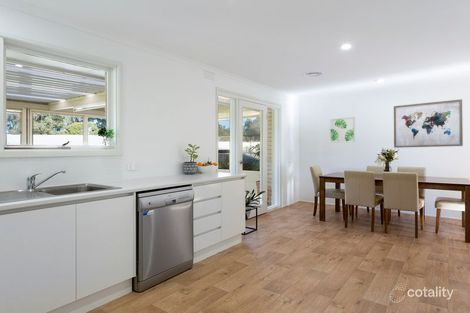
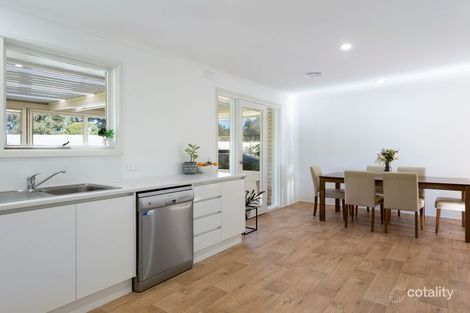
- wall art (426, 124)
- wall art (341, 130)
